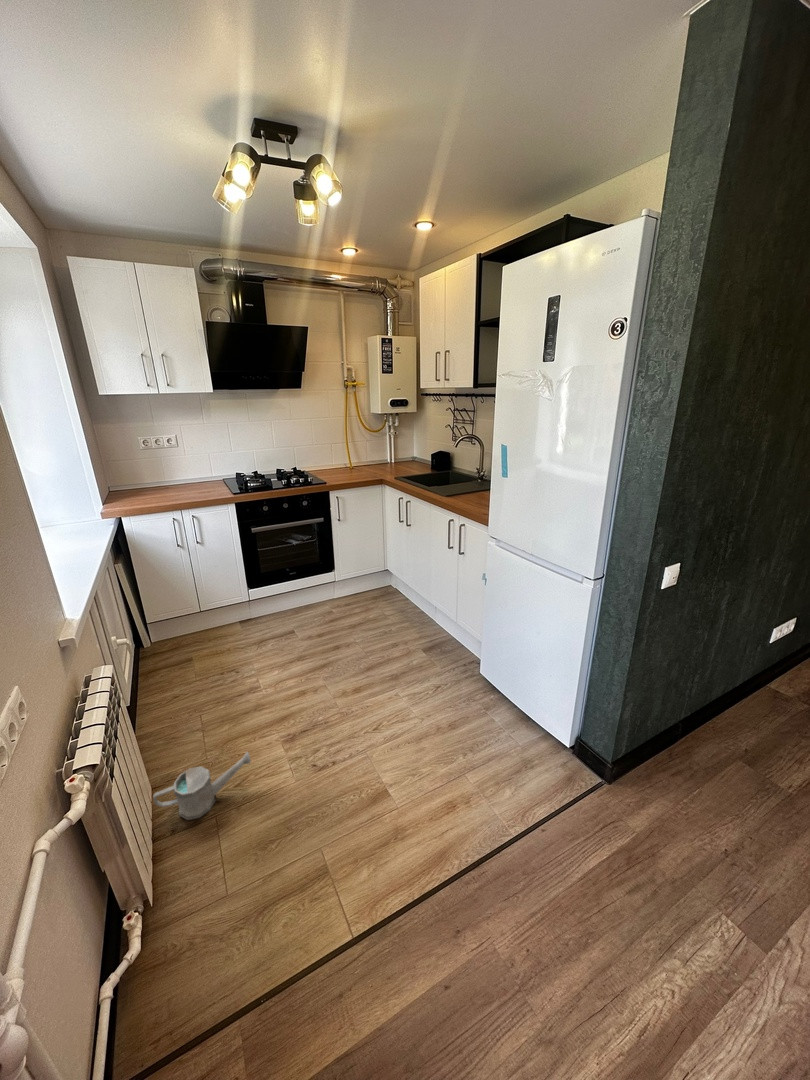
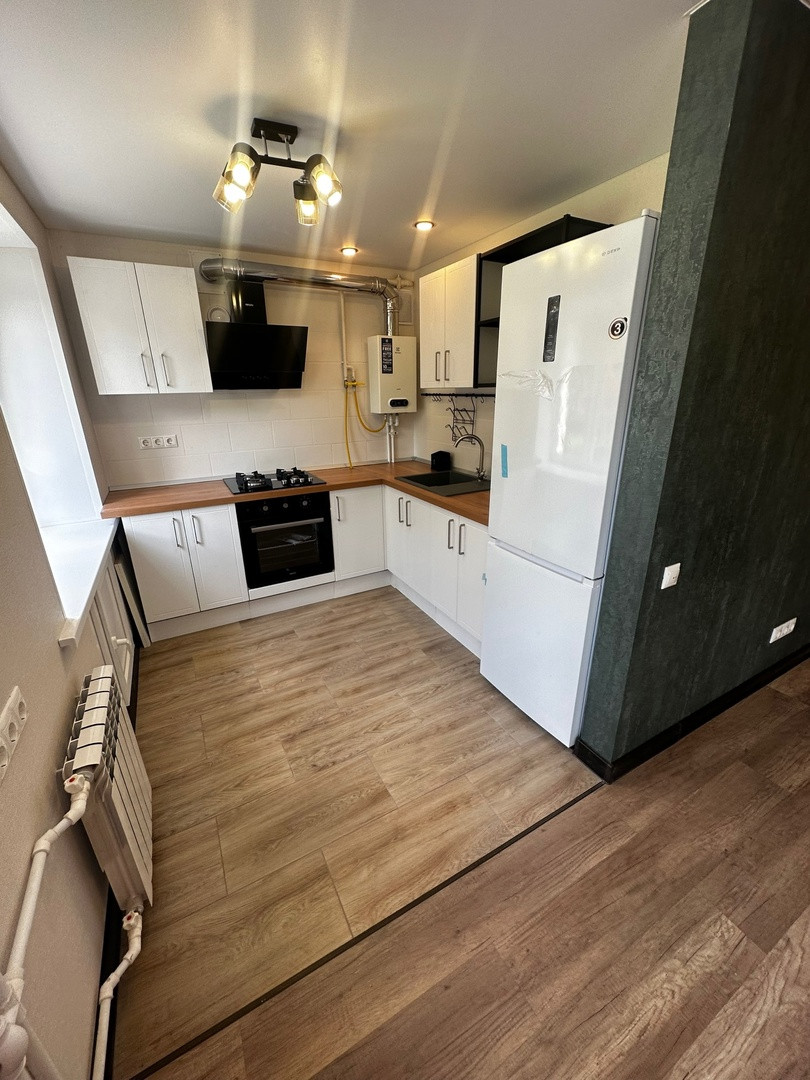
- watering can (205, 785)
